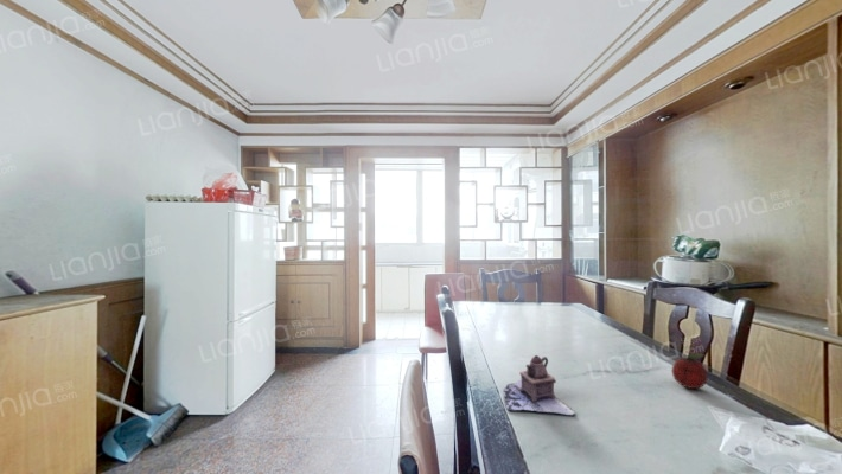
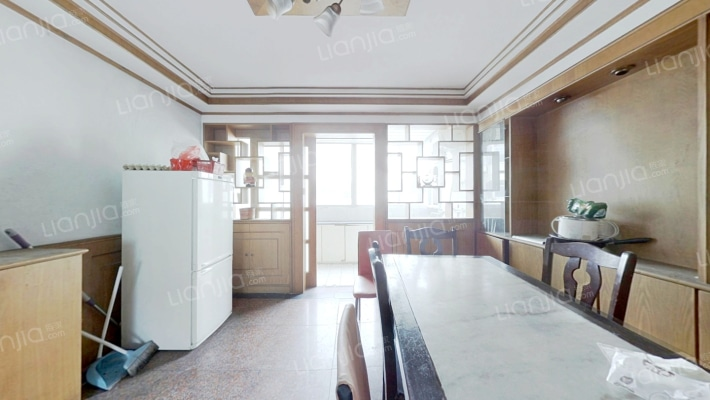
- fruit (690, 370)
- teapot (534, 376)
